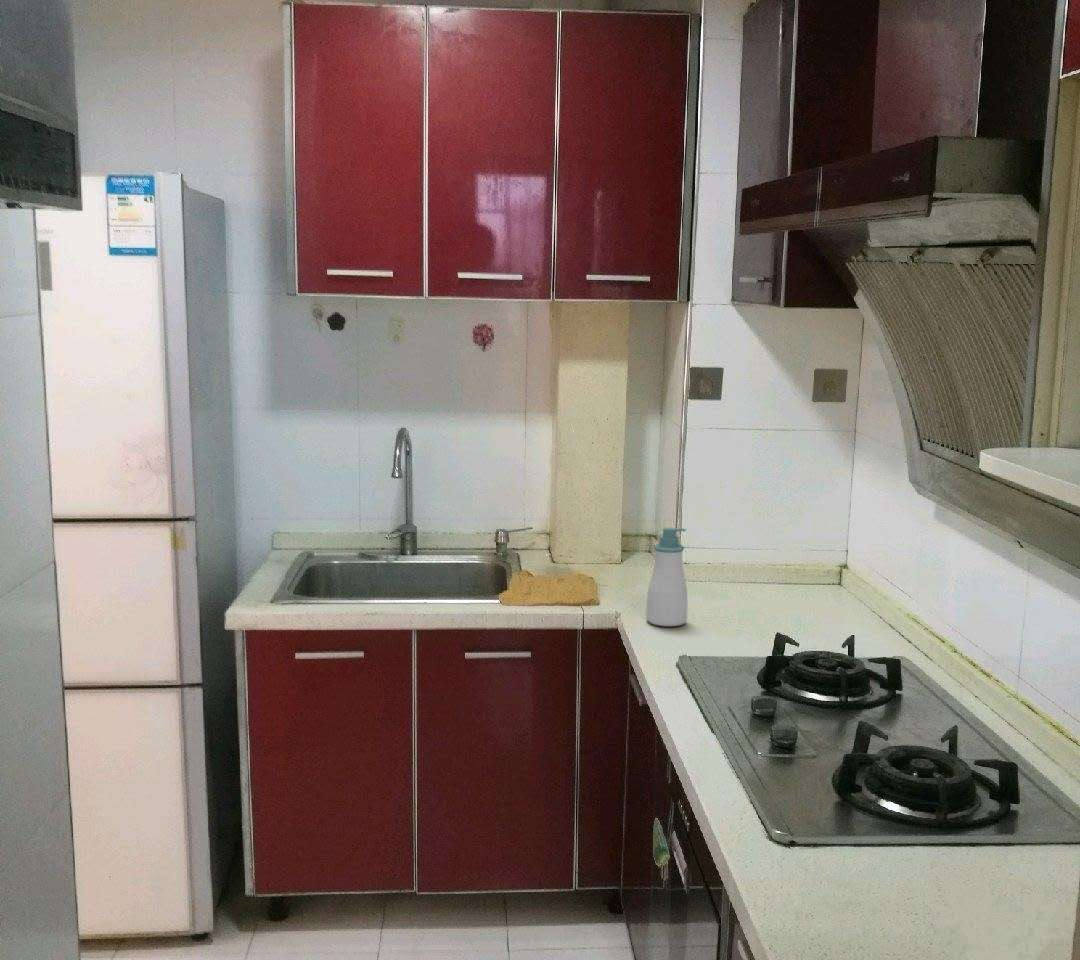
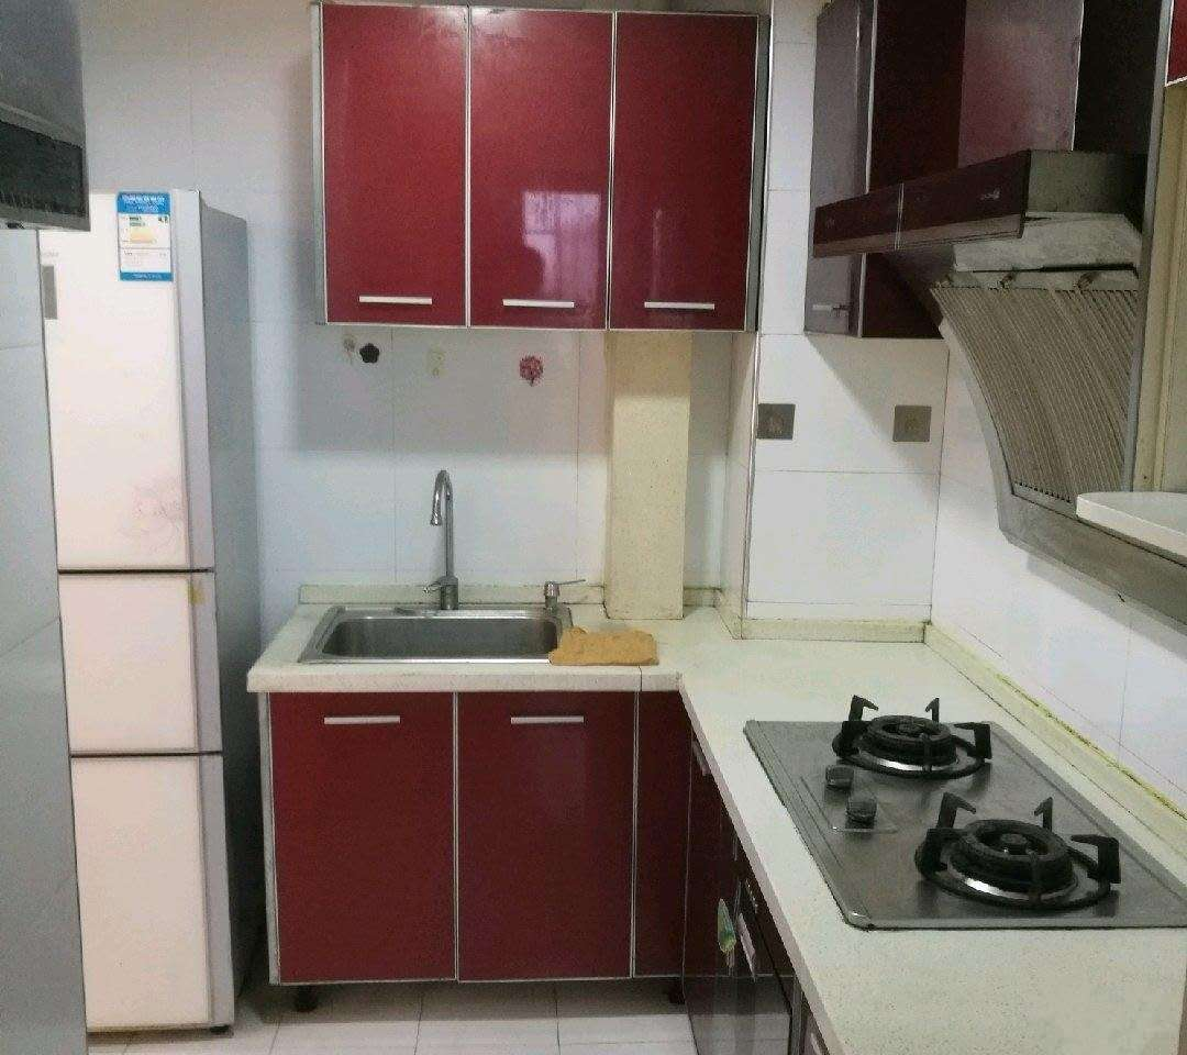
- soap bottle (668, 575)
